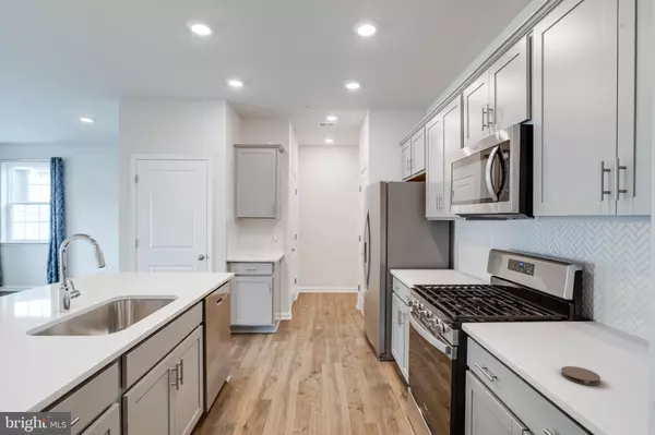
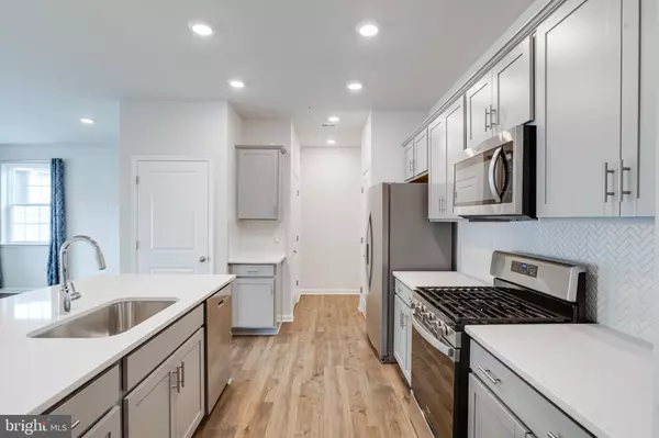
- coaster (580, 375)
